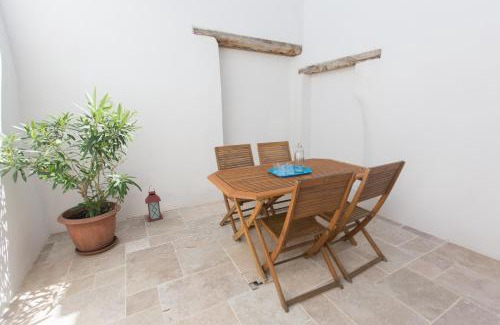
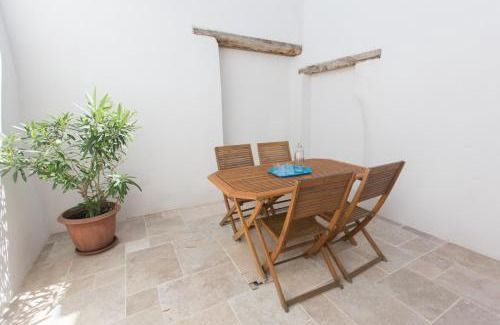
- lantern (153, 201)
